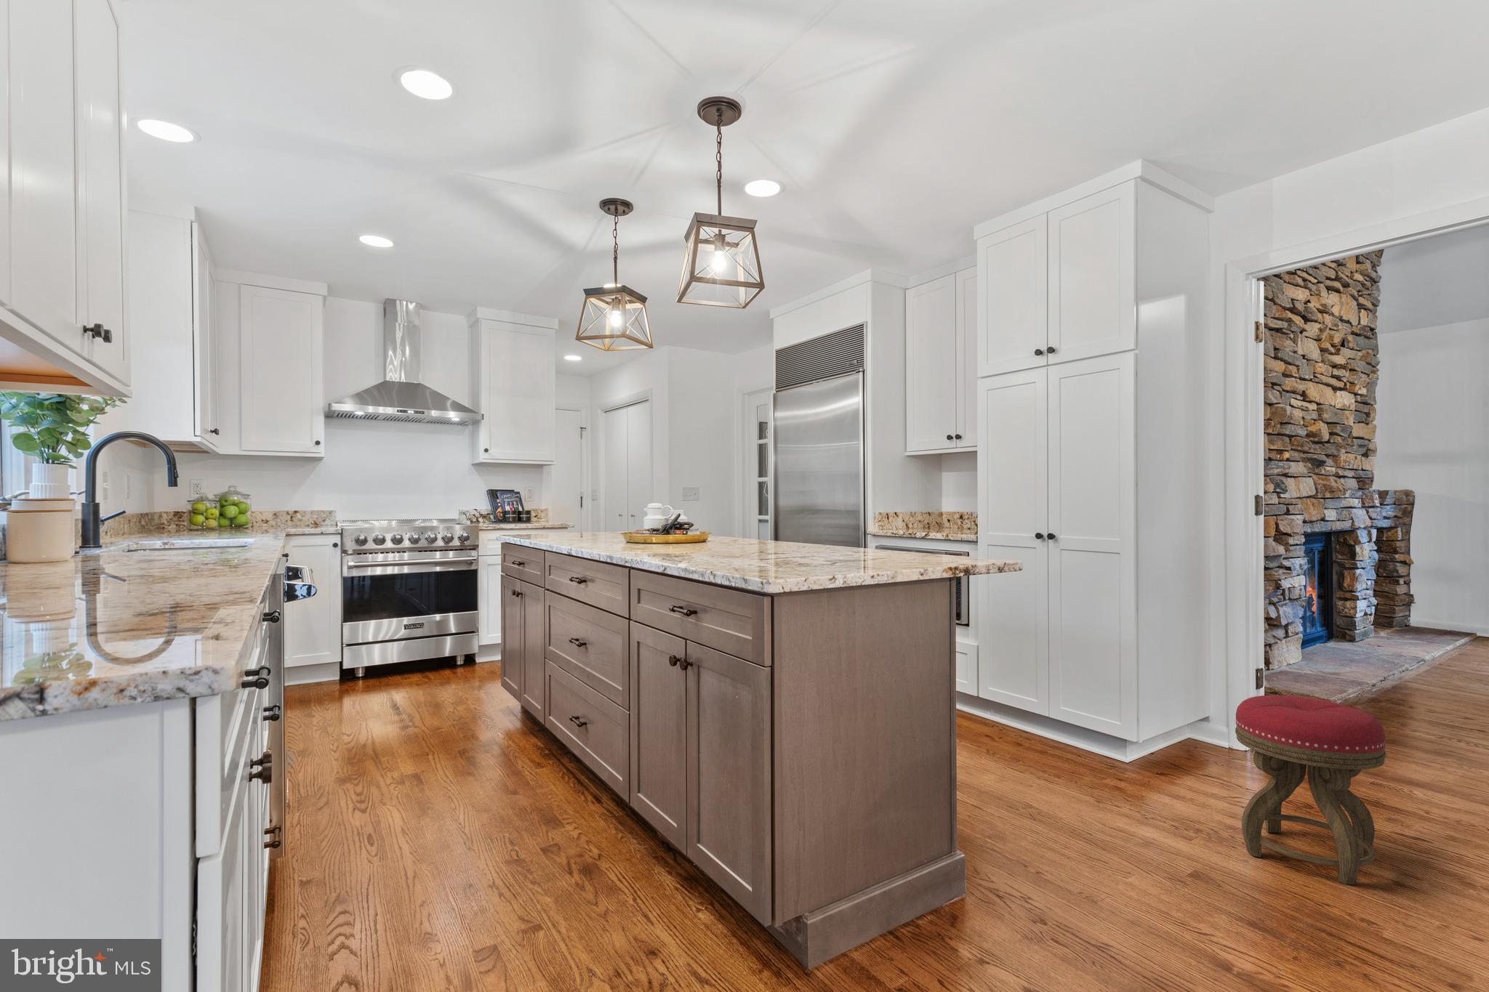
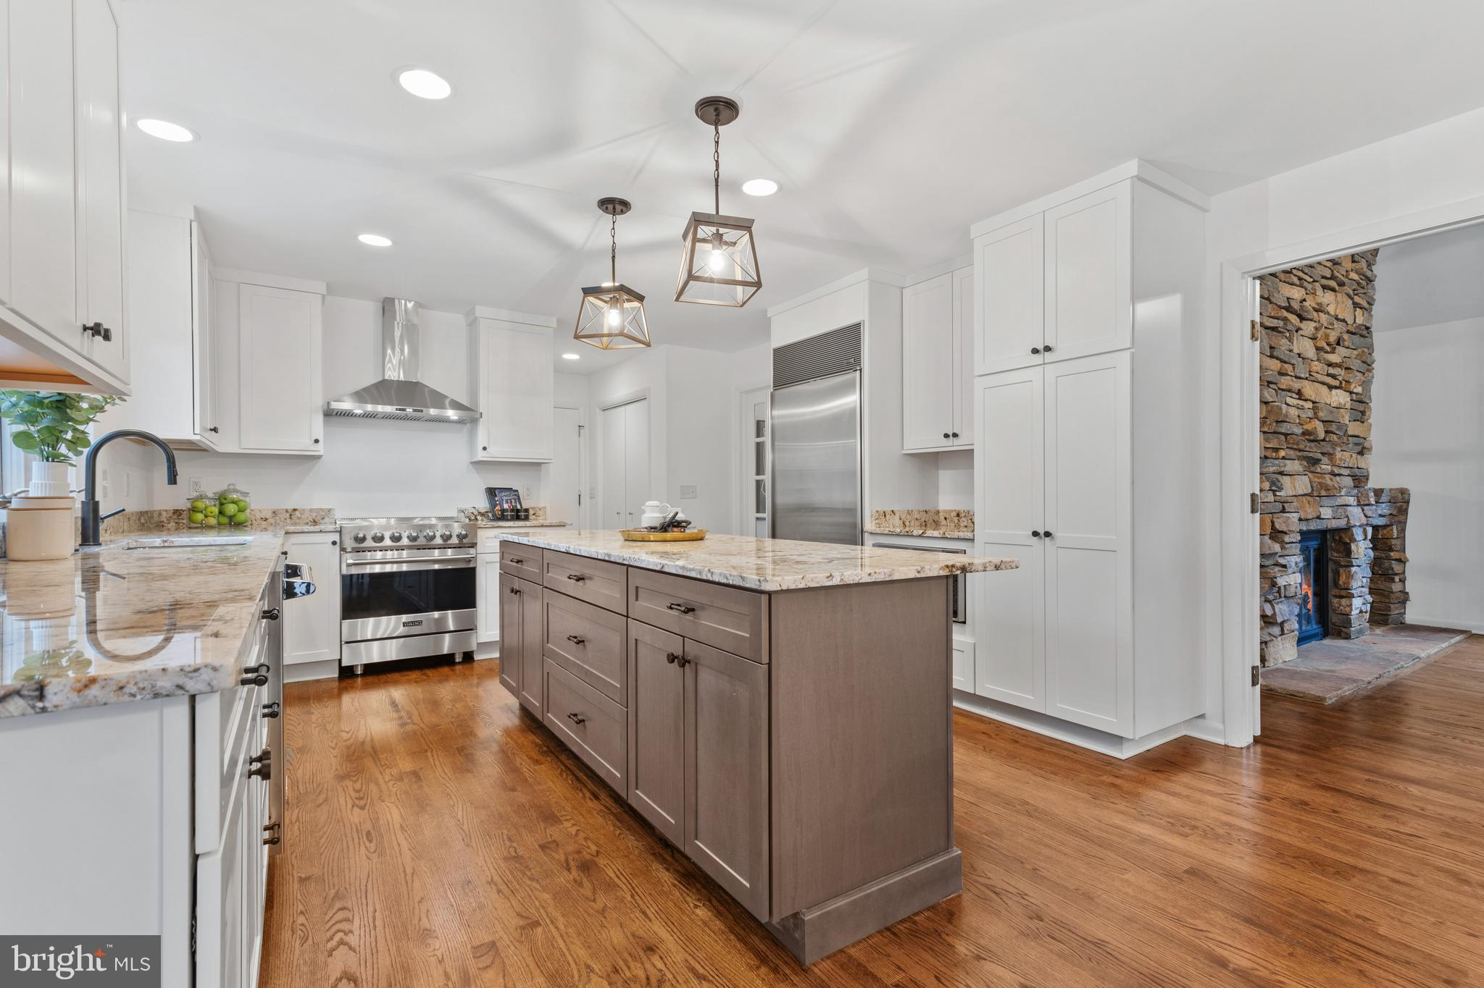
- stool (1307, 779)
